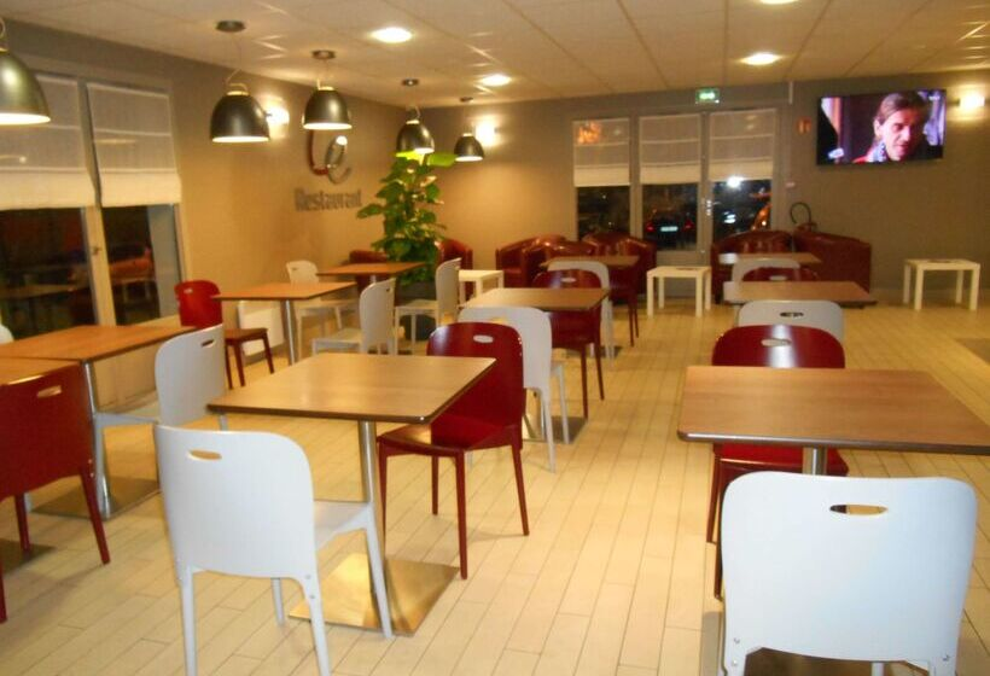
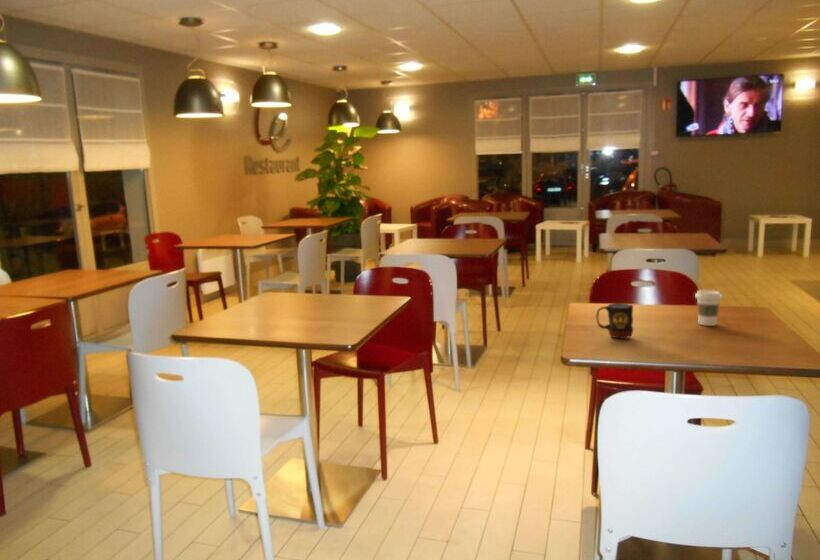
+ coffee cup (708, 307)
+ mug (614, 320)
